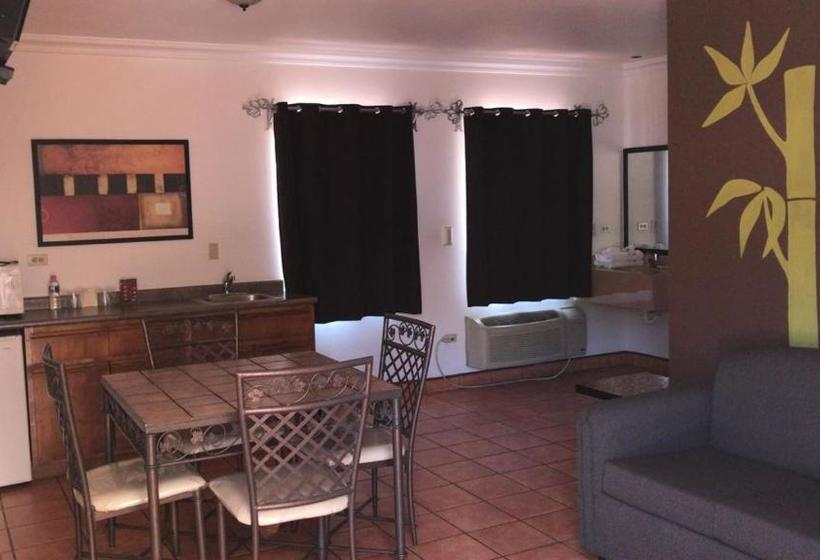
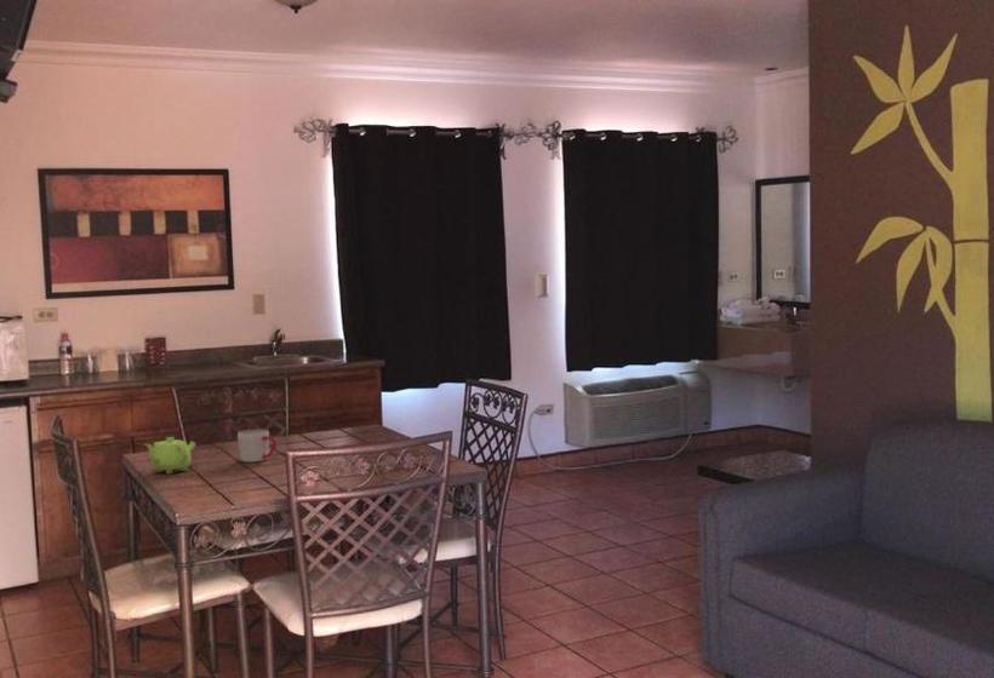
+ teapot (170, 454)
+ mug (258, 446)
